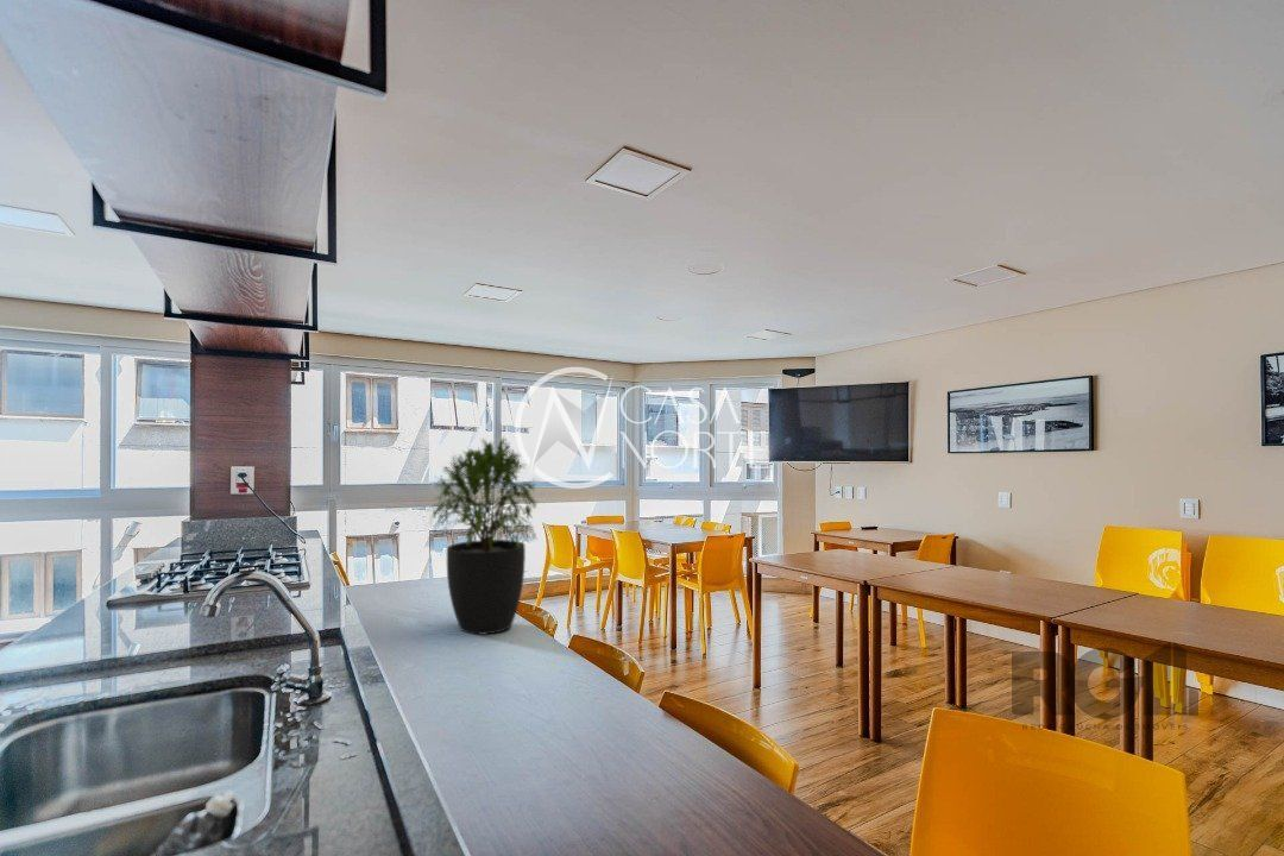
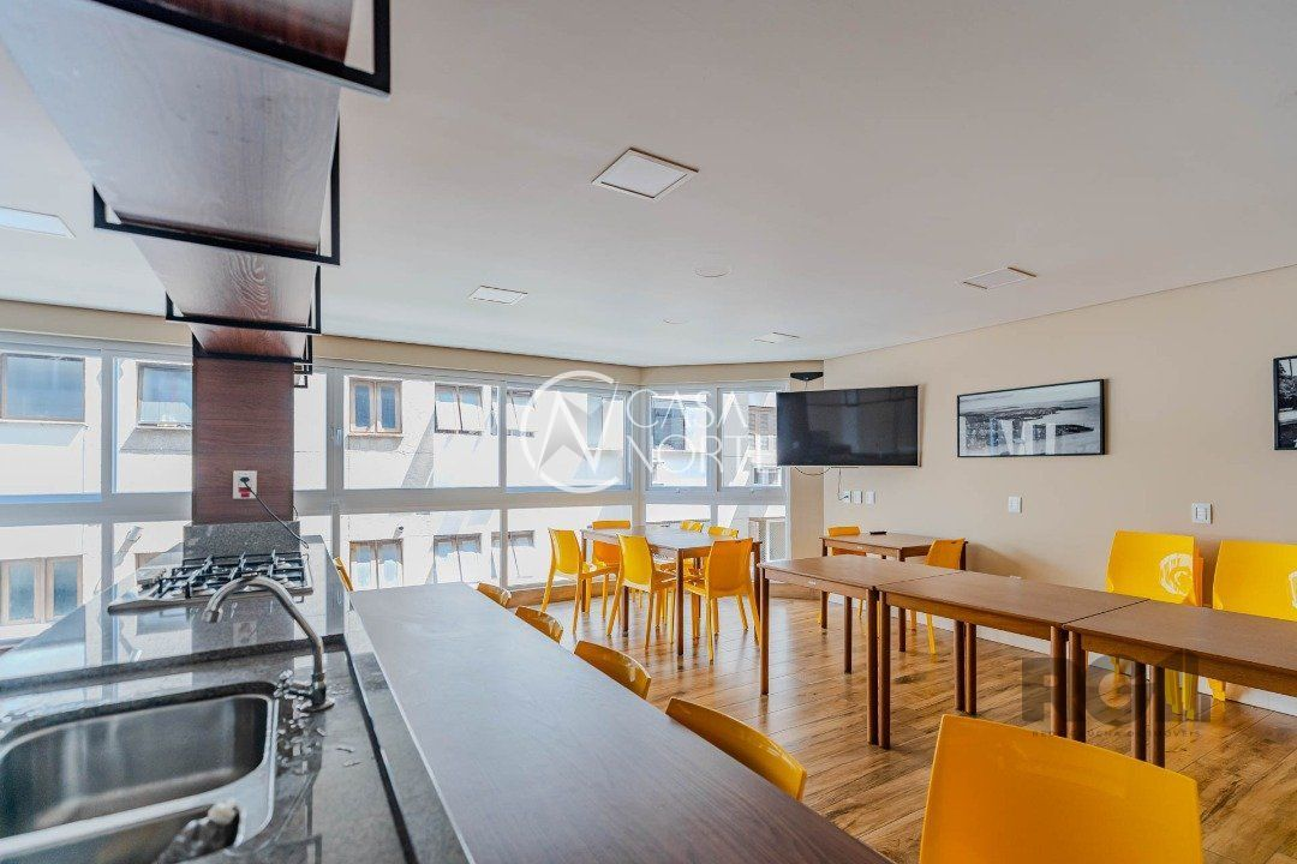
- potted plant (483, 531)
